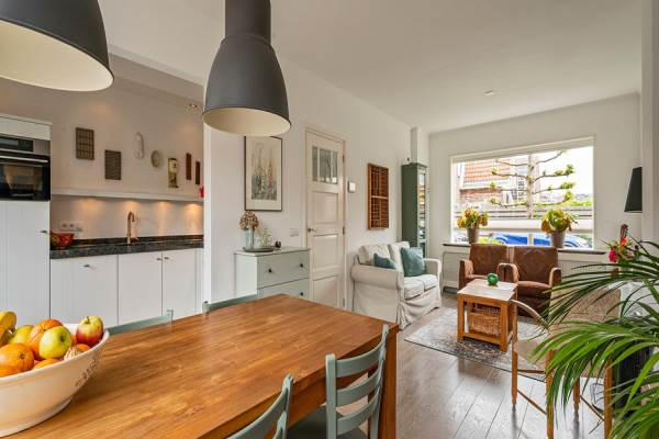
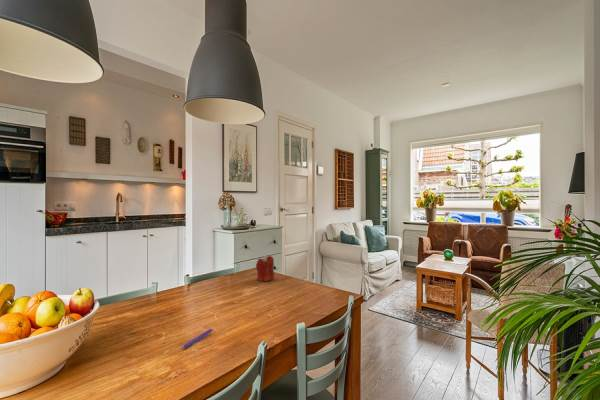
+ pen (197, 338)
+ candle (265, 267)
